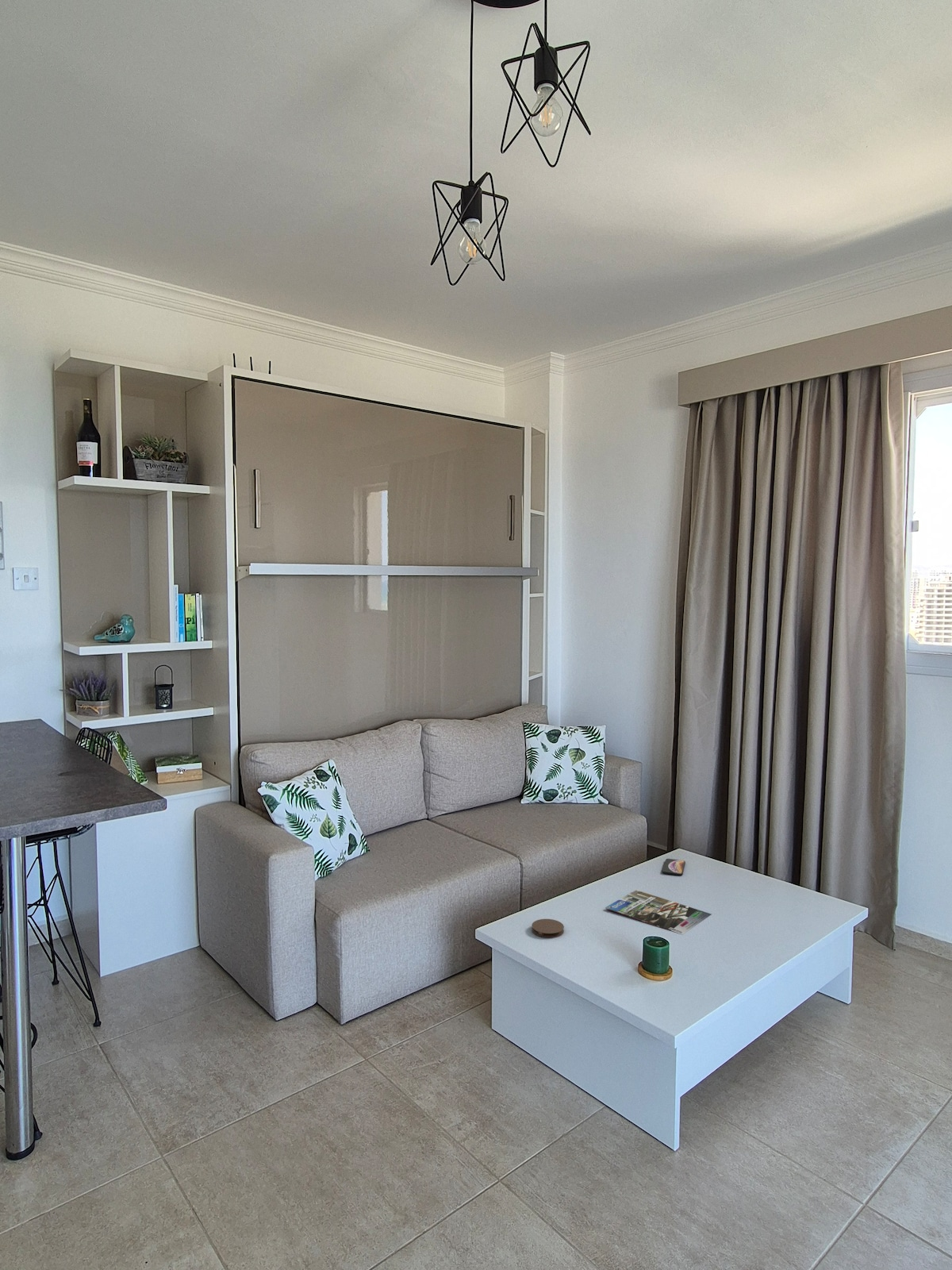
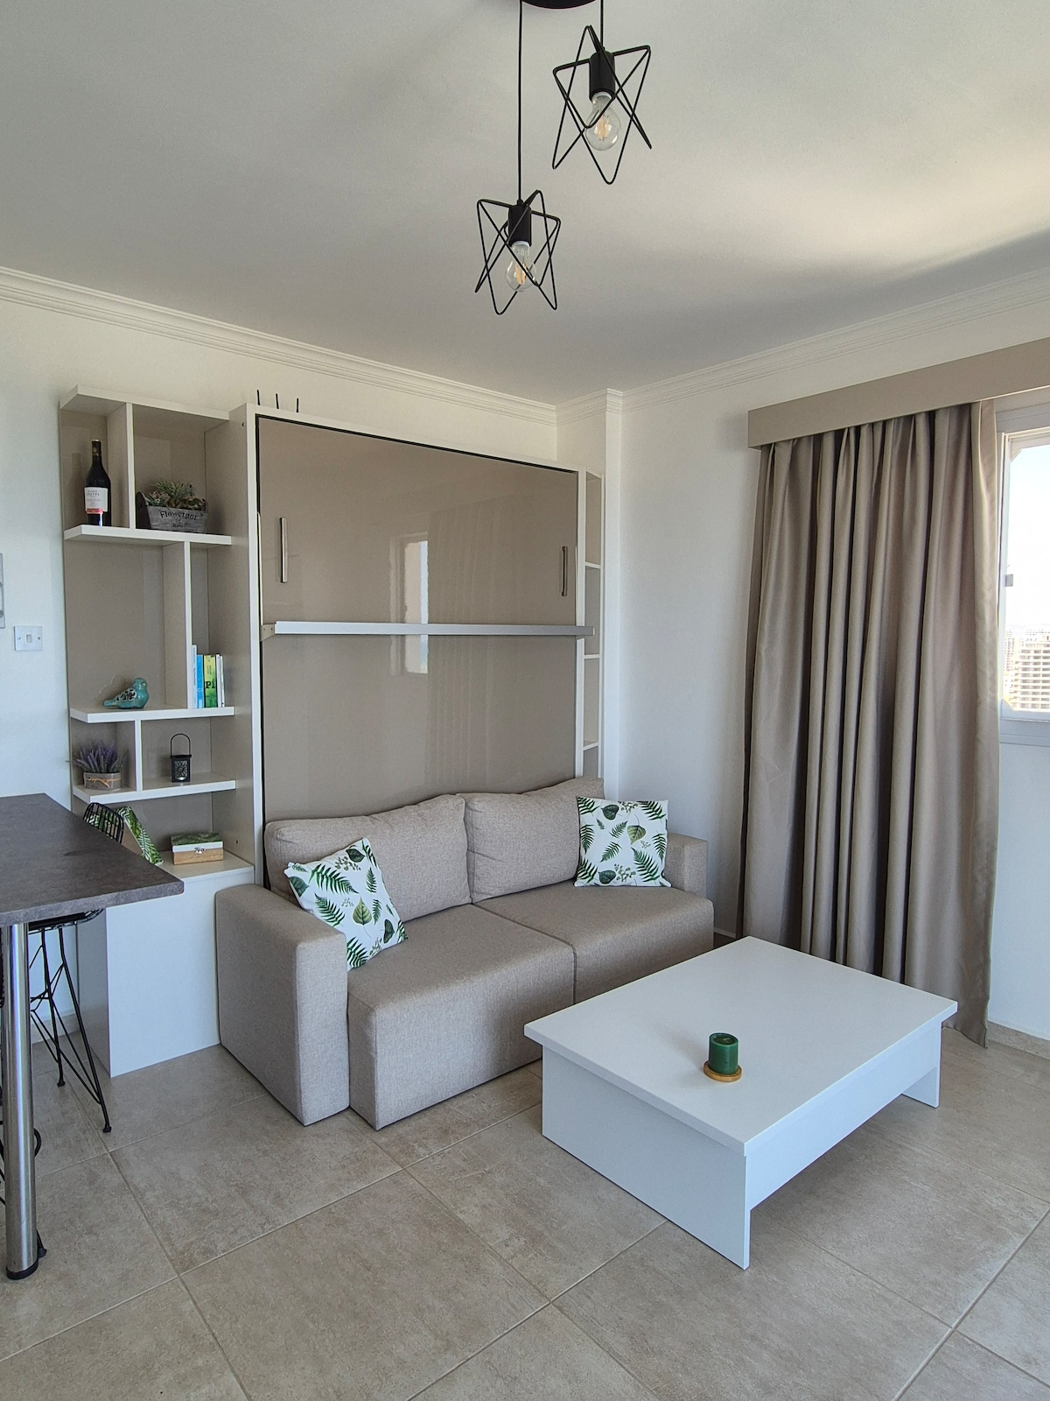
- smartphone (674, 867)
- coaster (547, 928)
- magazine (658, 910)
